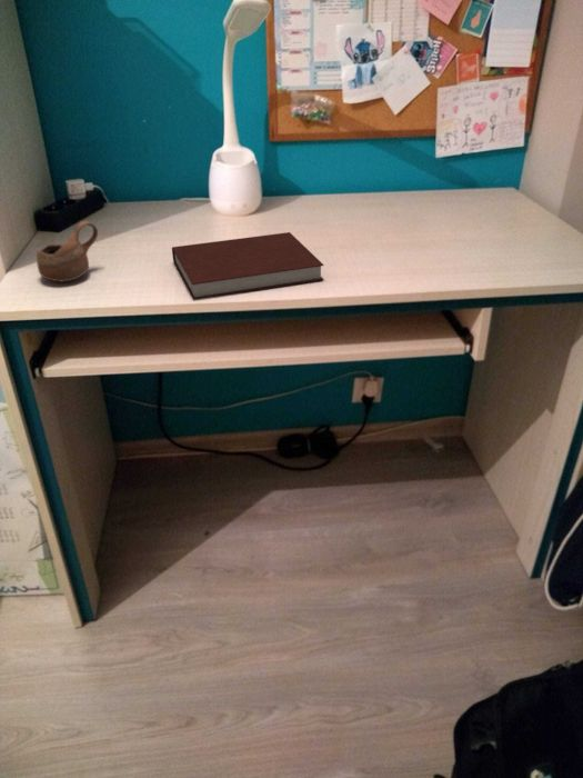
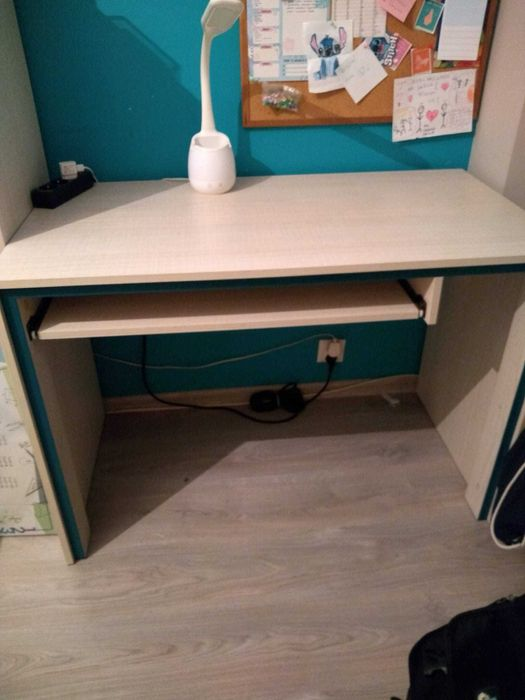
- cup (67, 251)
- notebook (245, 262)
